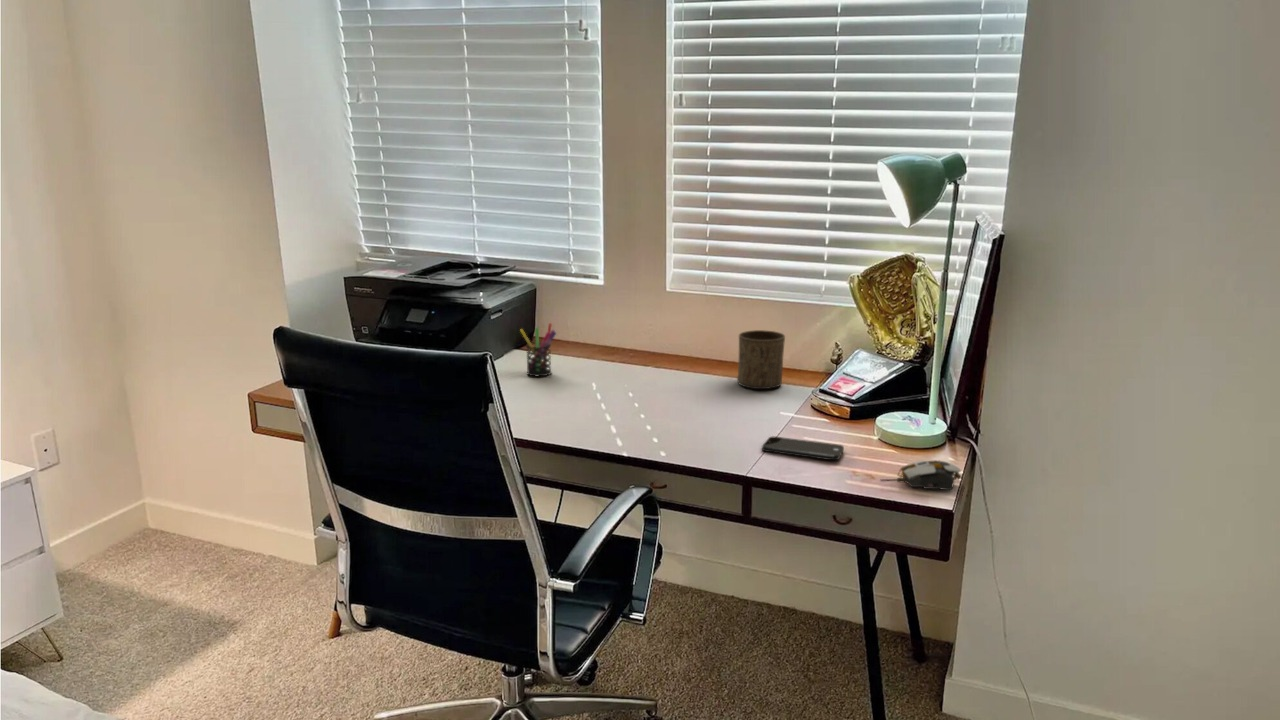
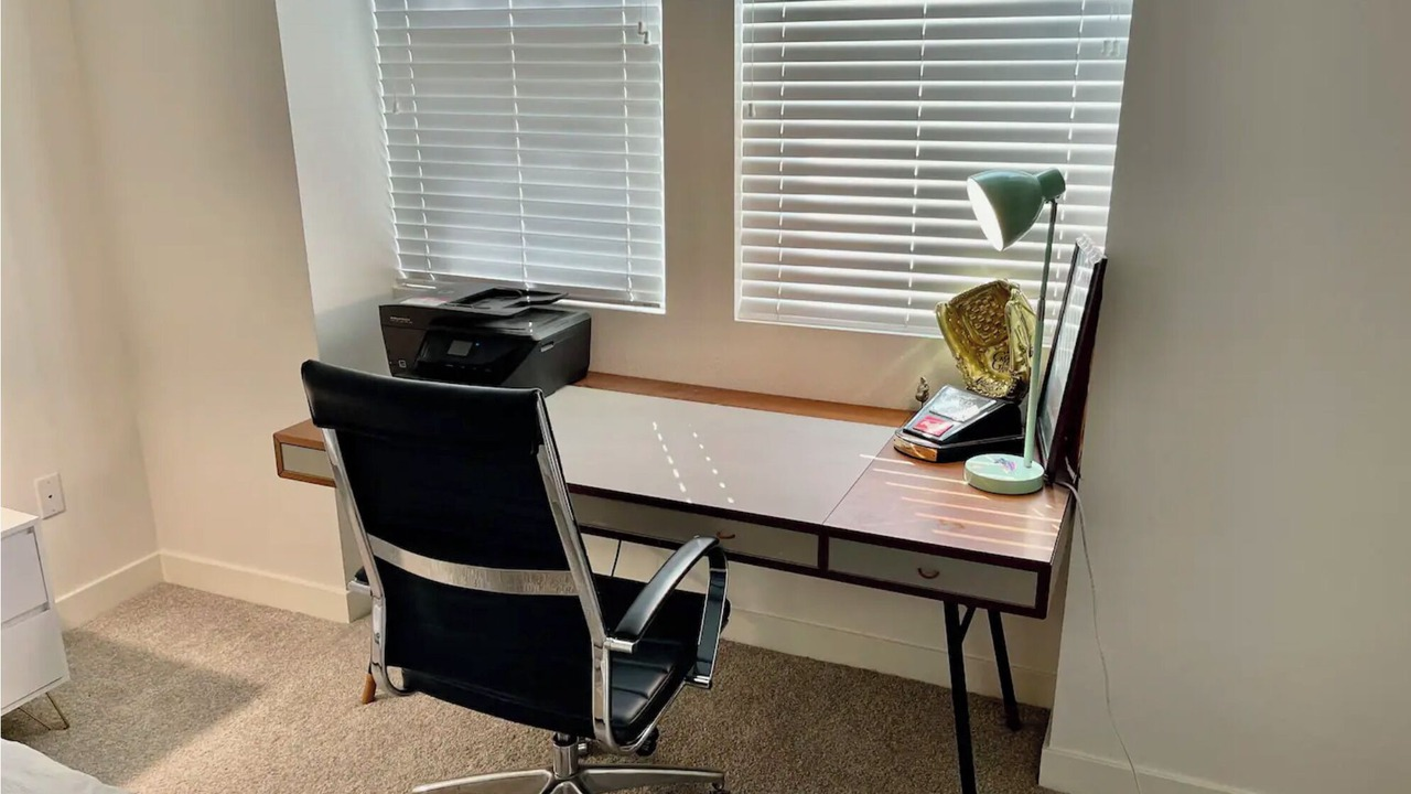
- cup (761, 359)
- pen holder (539, 347)
- computer mouse (921, 473)
- smartphone (802, 448)
